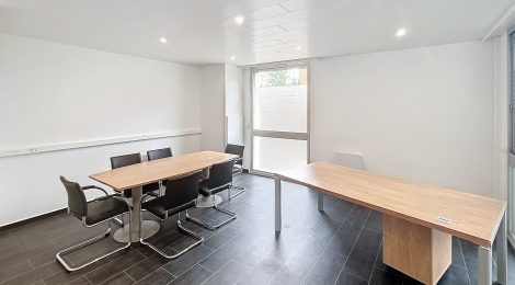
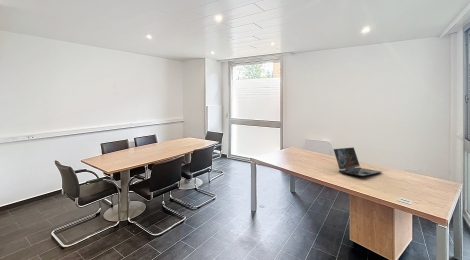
+ laptop (357, 160)
